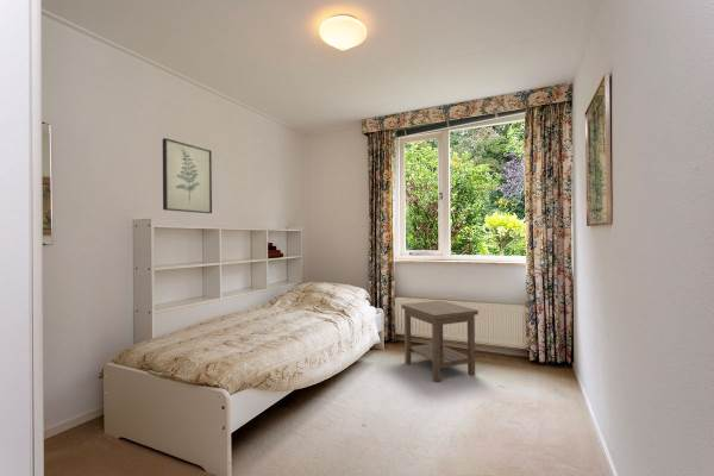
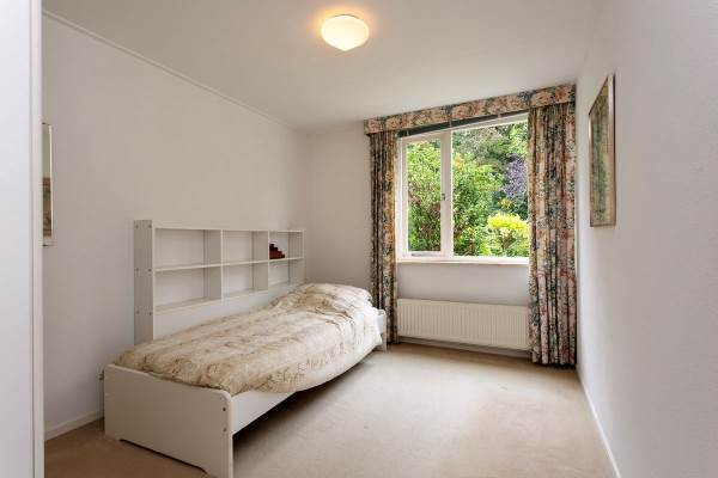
- wall art (188, 177)
- side table (438, 337)
